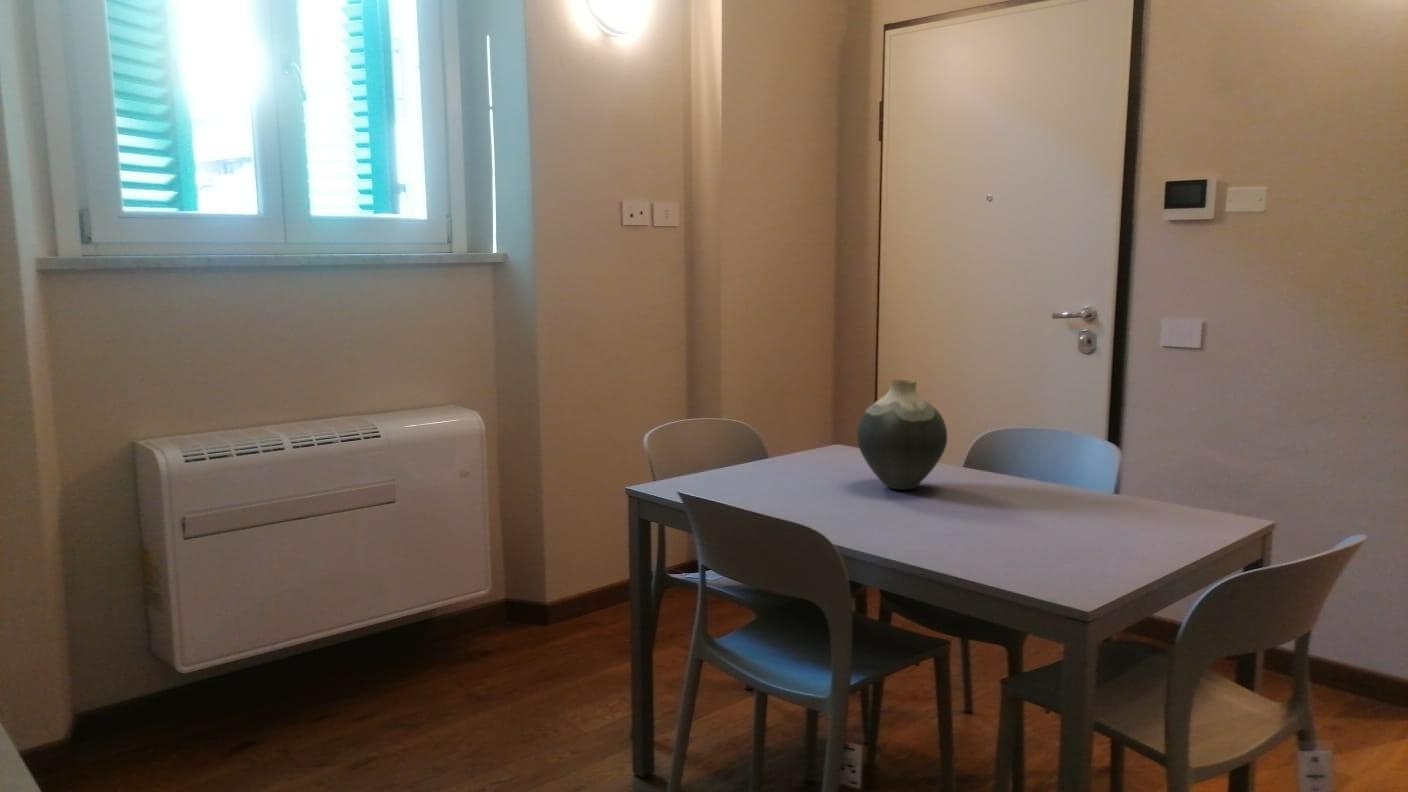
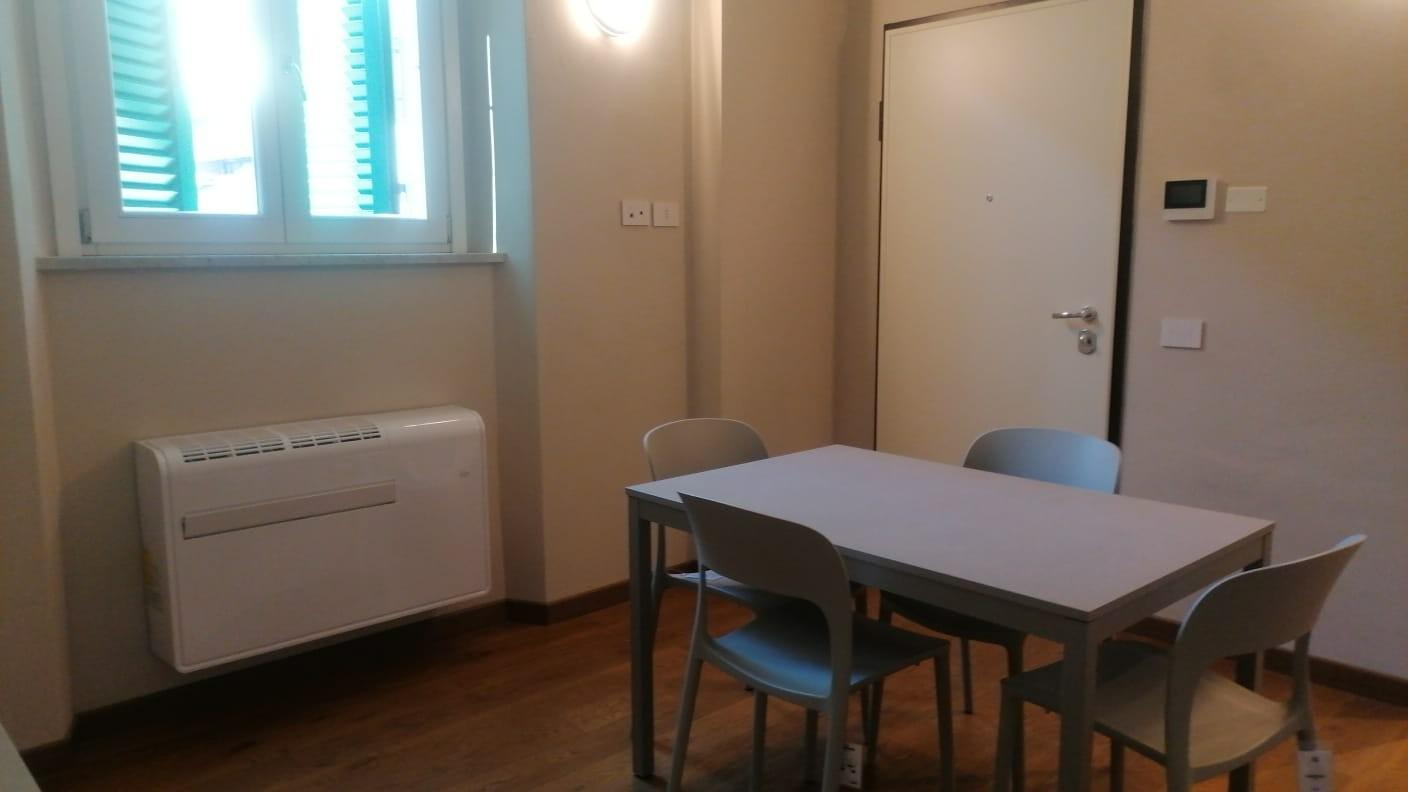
- vase (901, 434)
